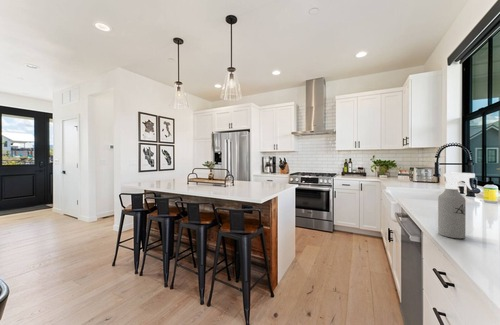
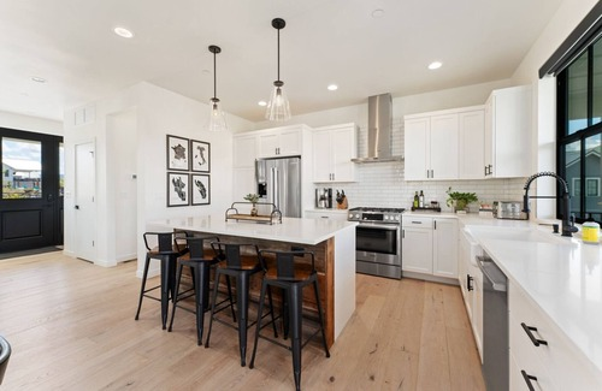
- spray bottle (455, 204)
